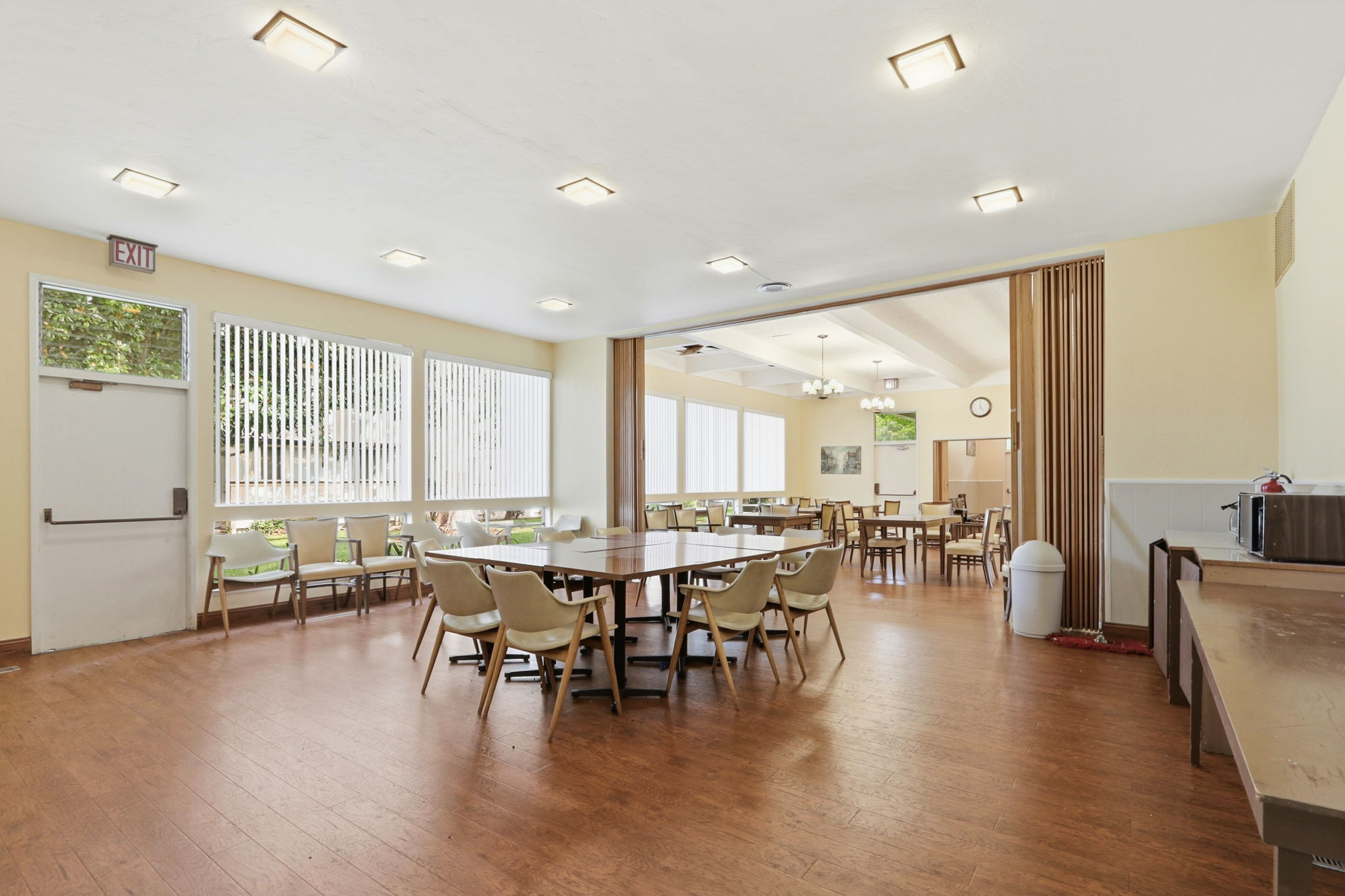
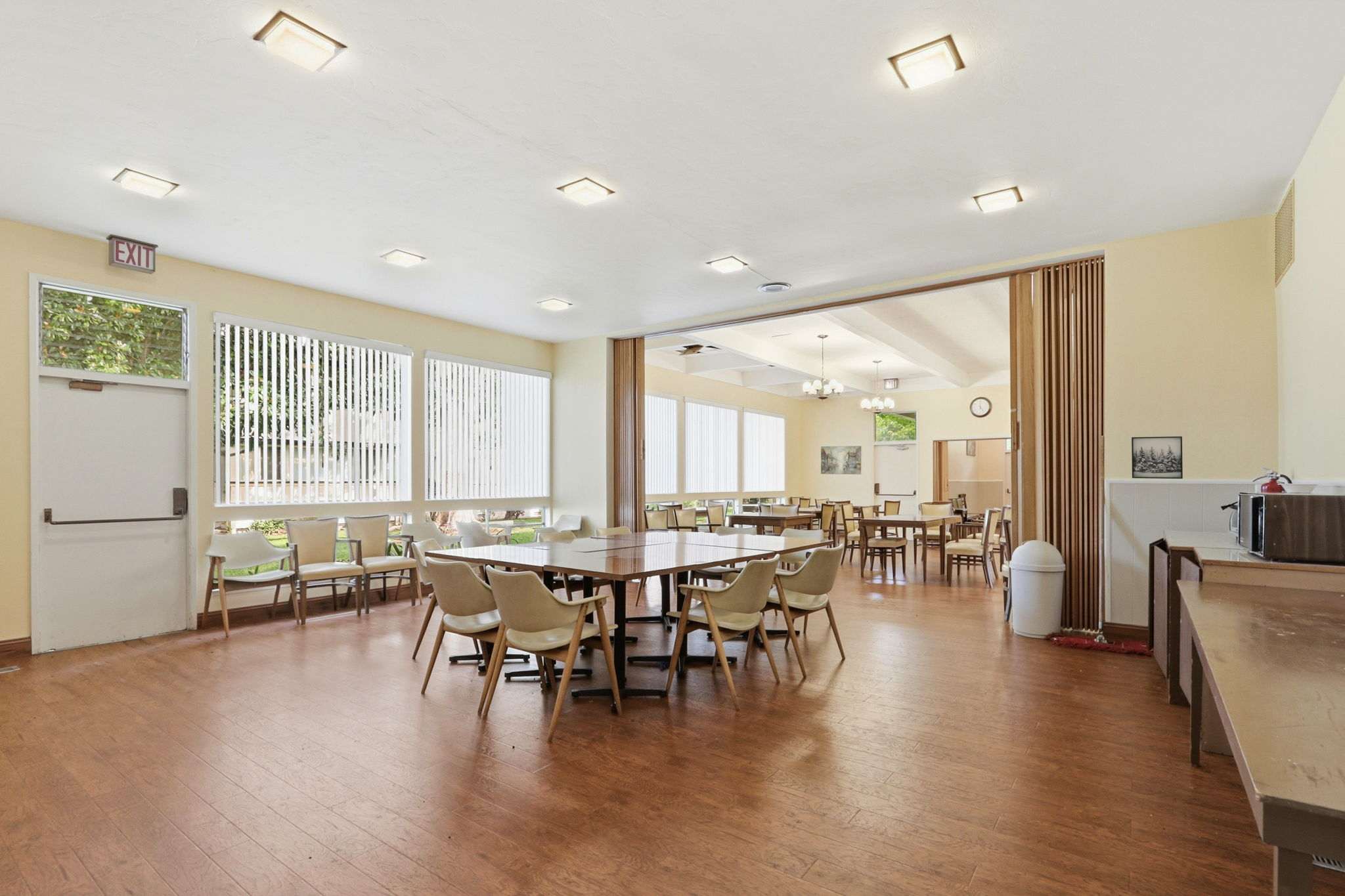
+ wall art (1157, 458)
